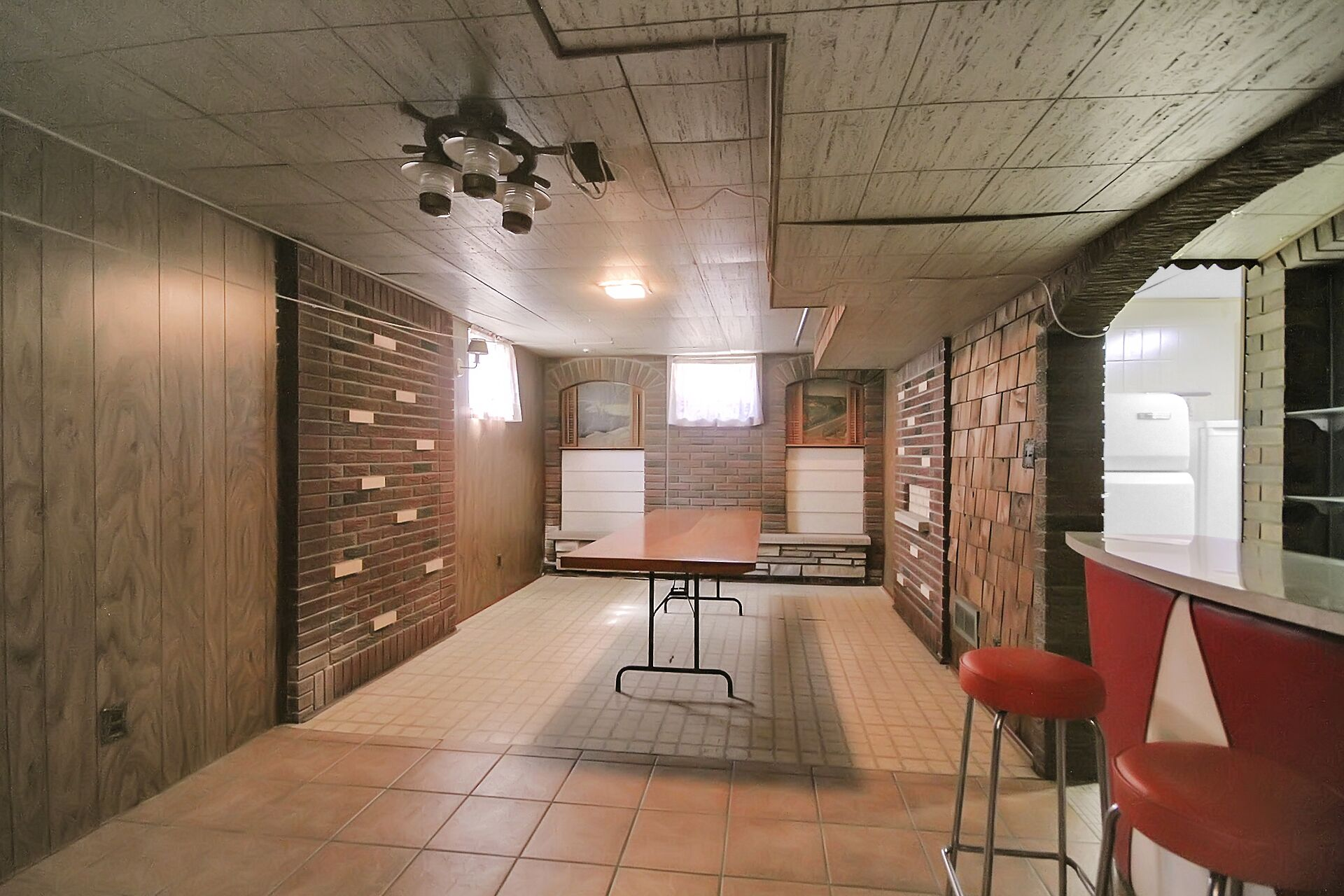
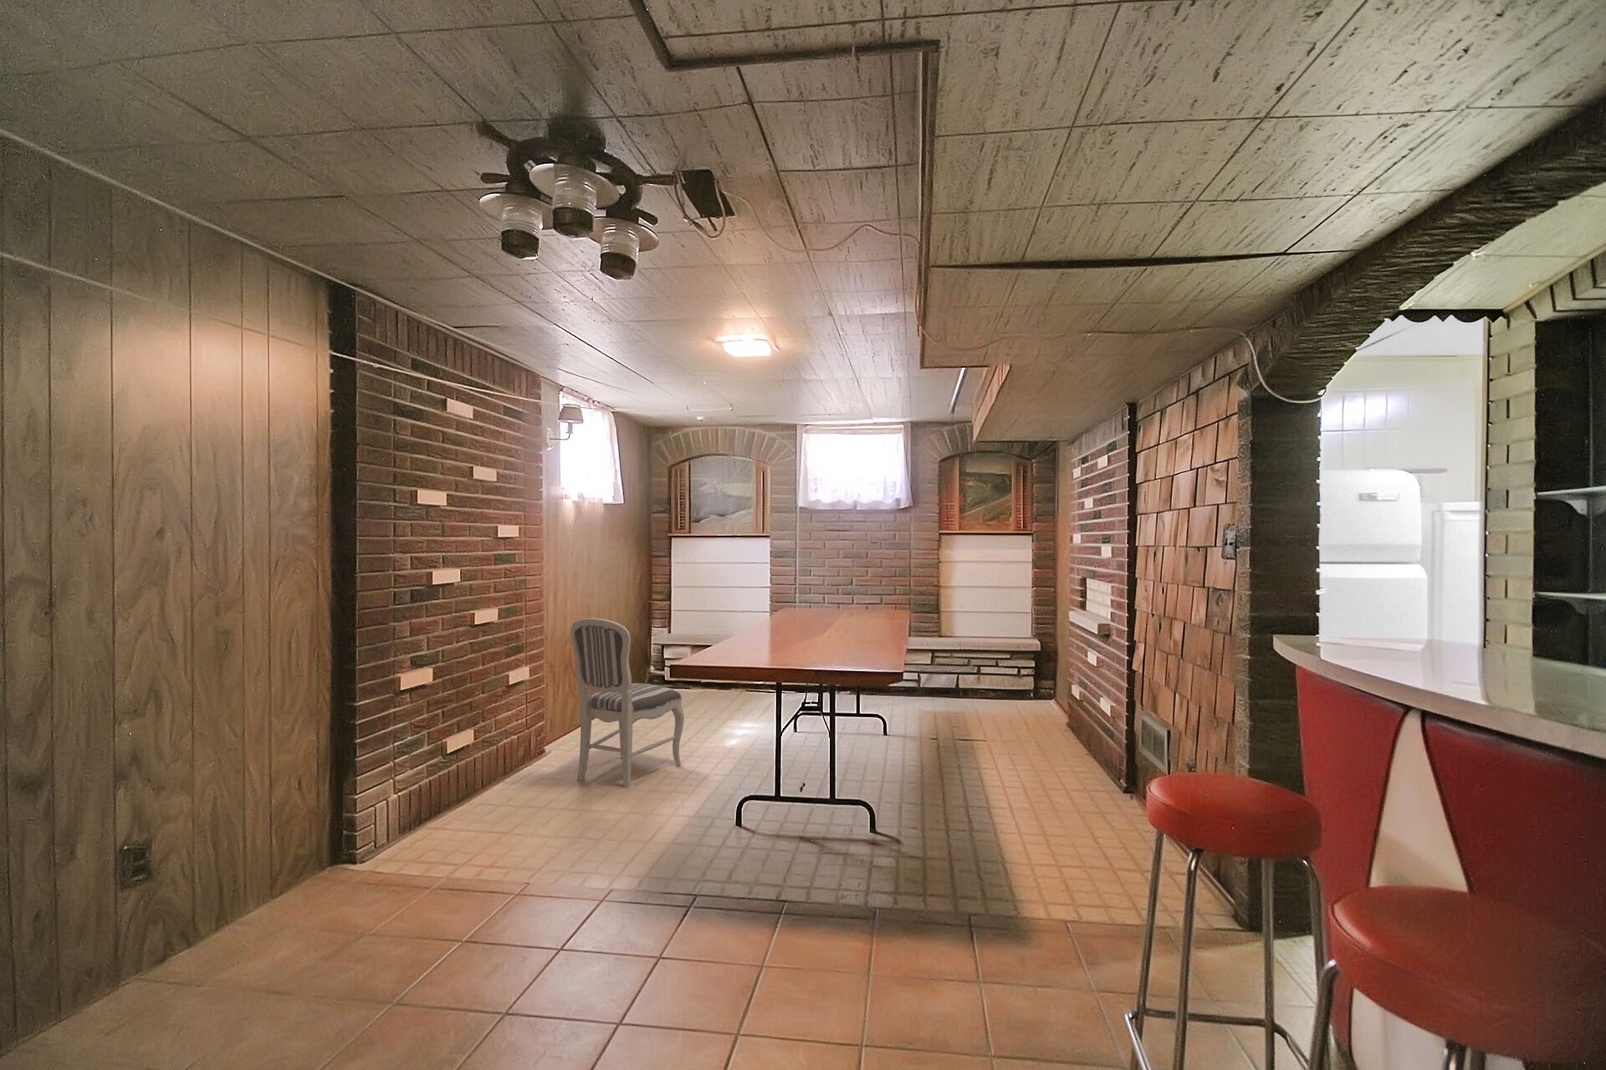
+ dining chair (625, 693)
